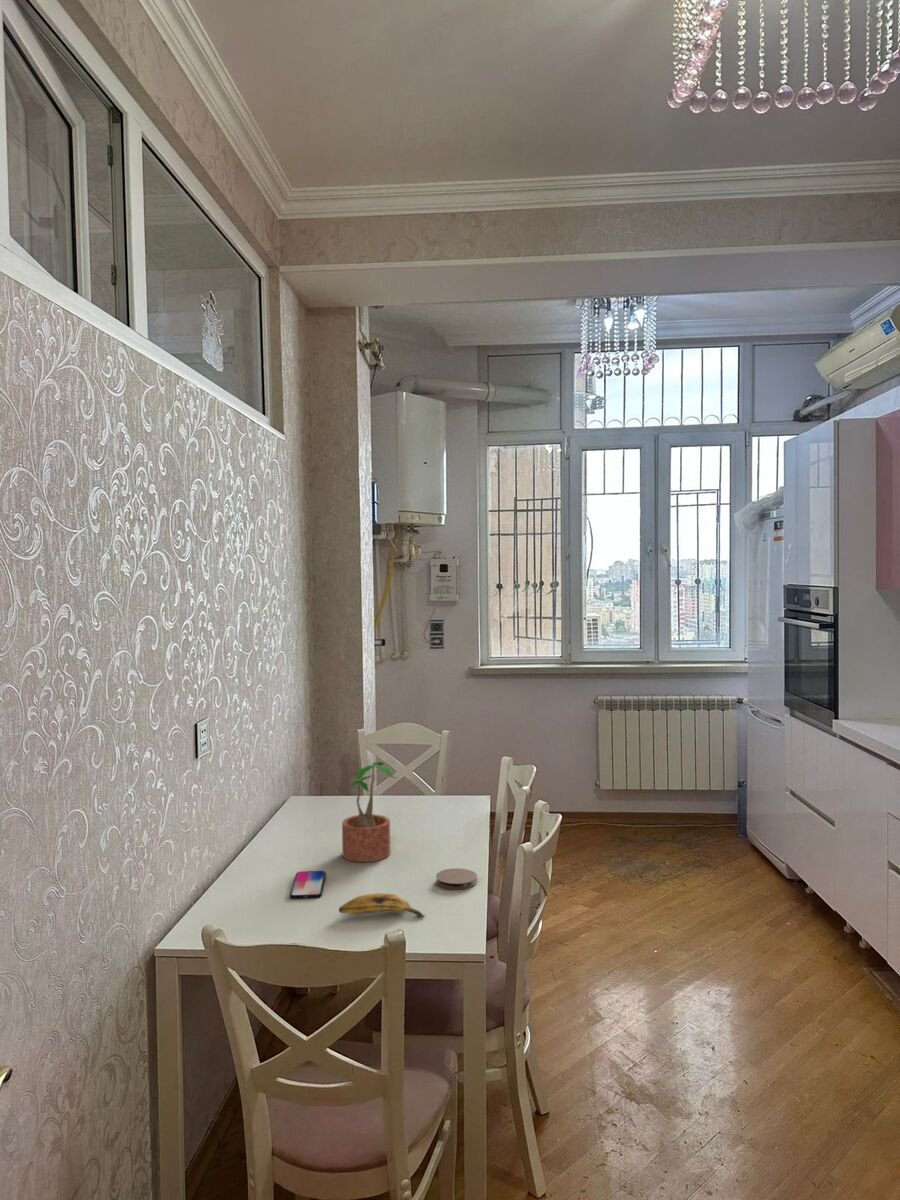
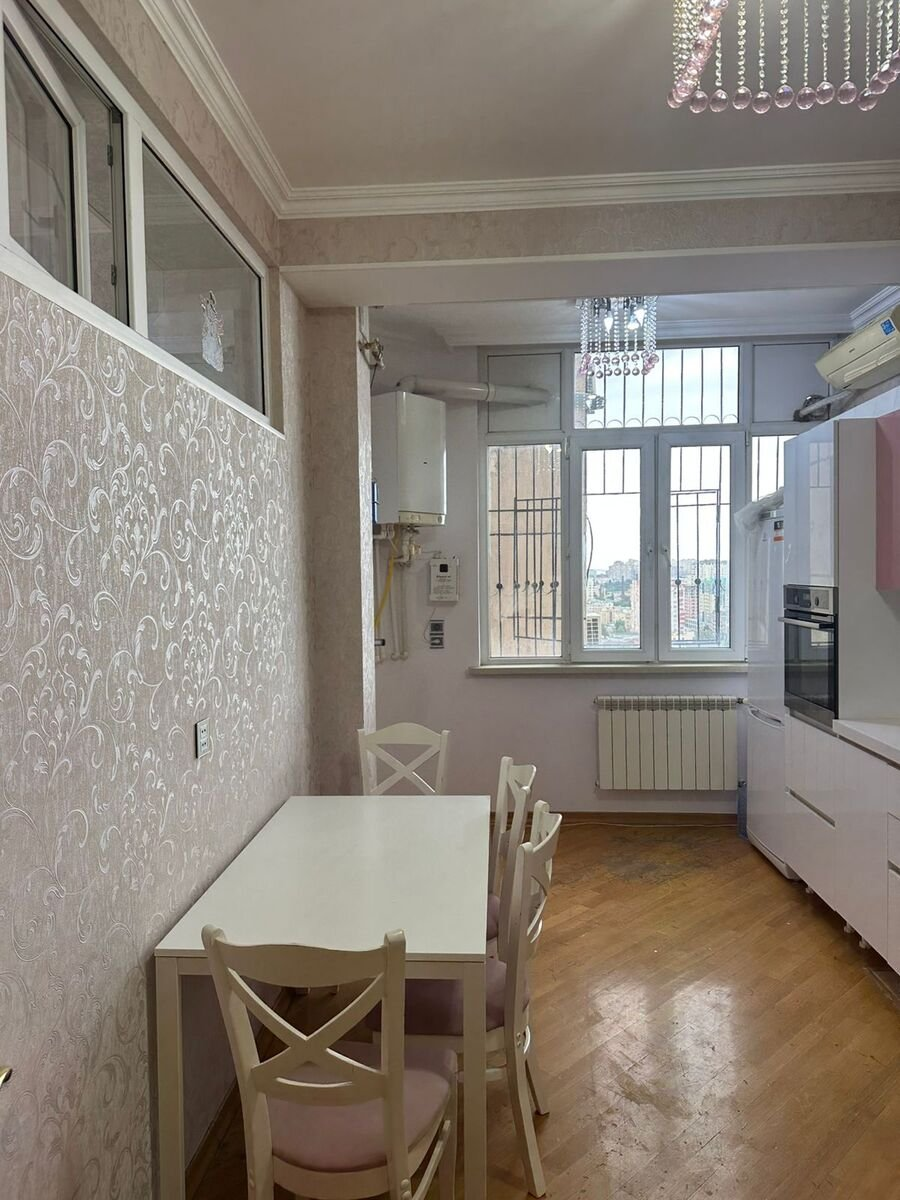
- potted plant (371, 809)
- coaster (456, 878)
- smartphone (308, 884)
- banana (382, 904)
